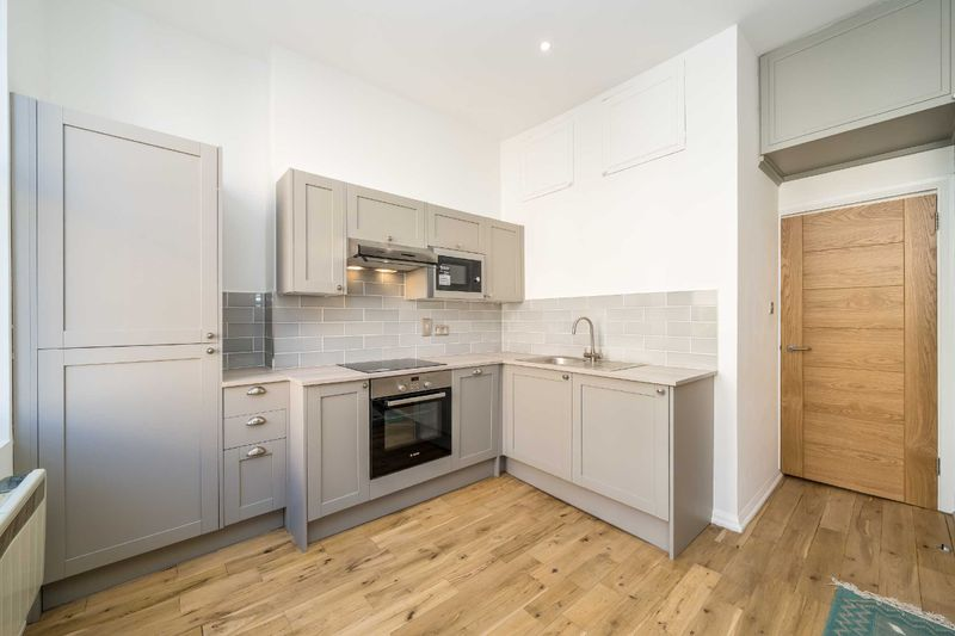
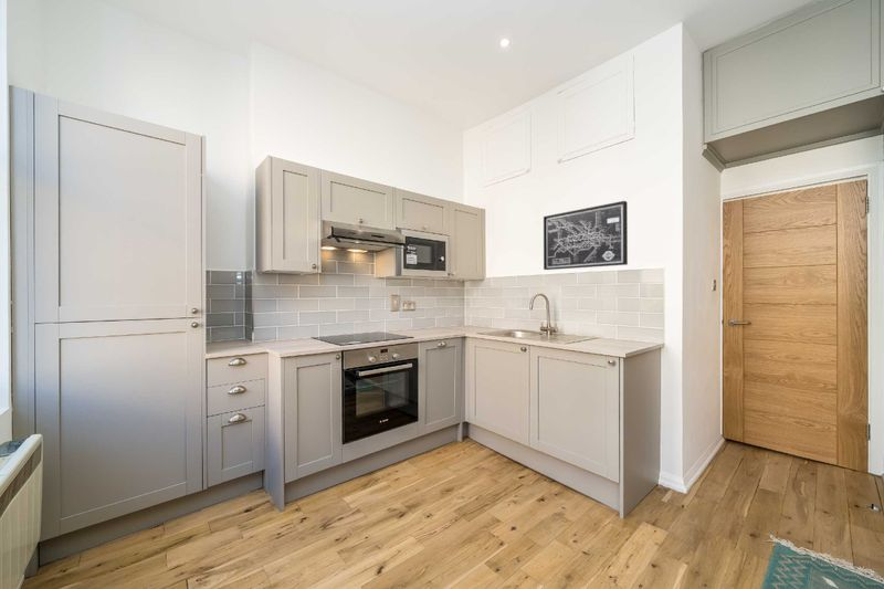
+ wall art (581, 238)
